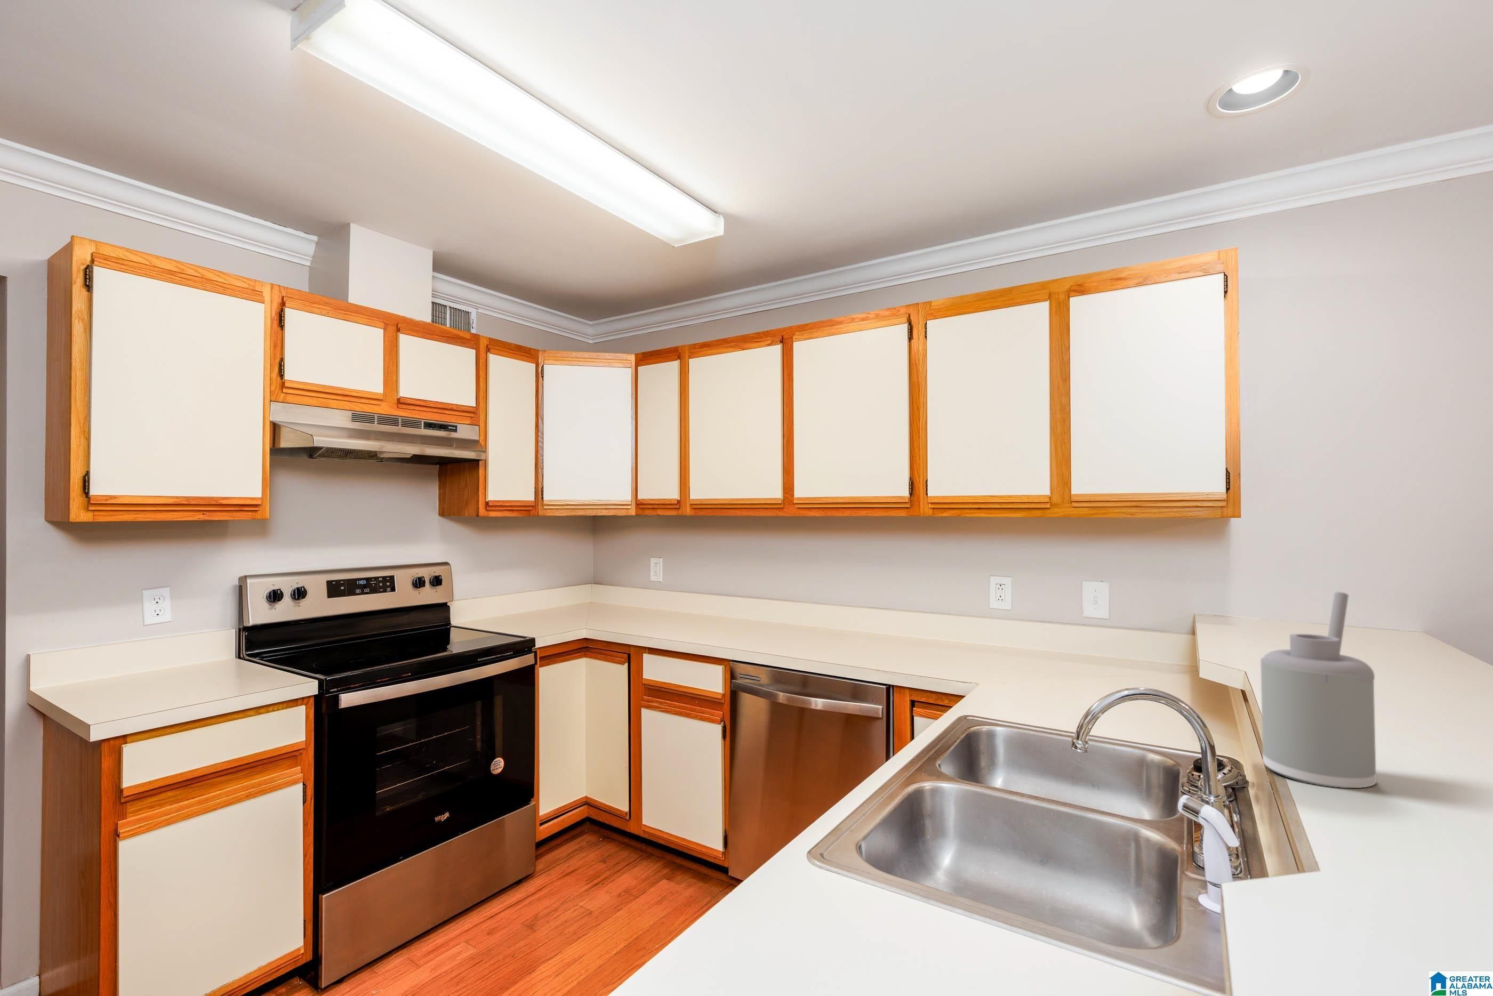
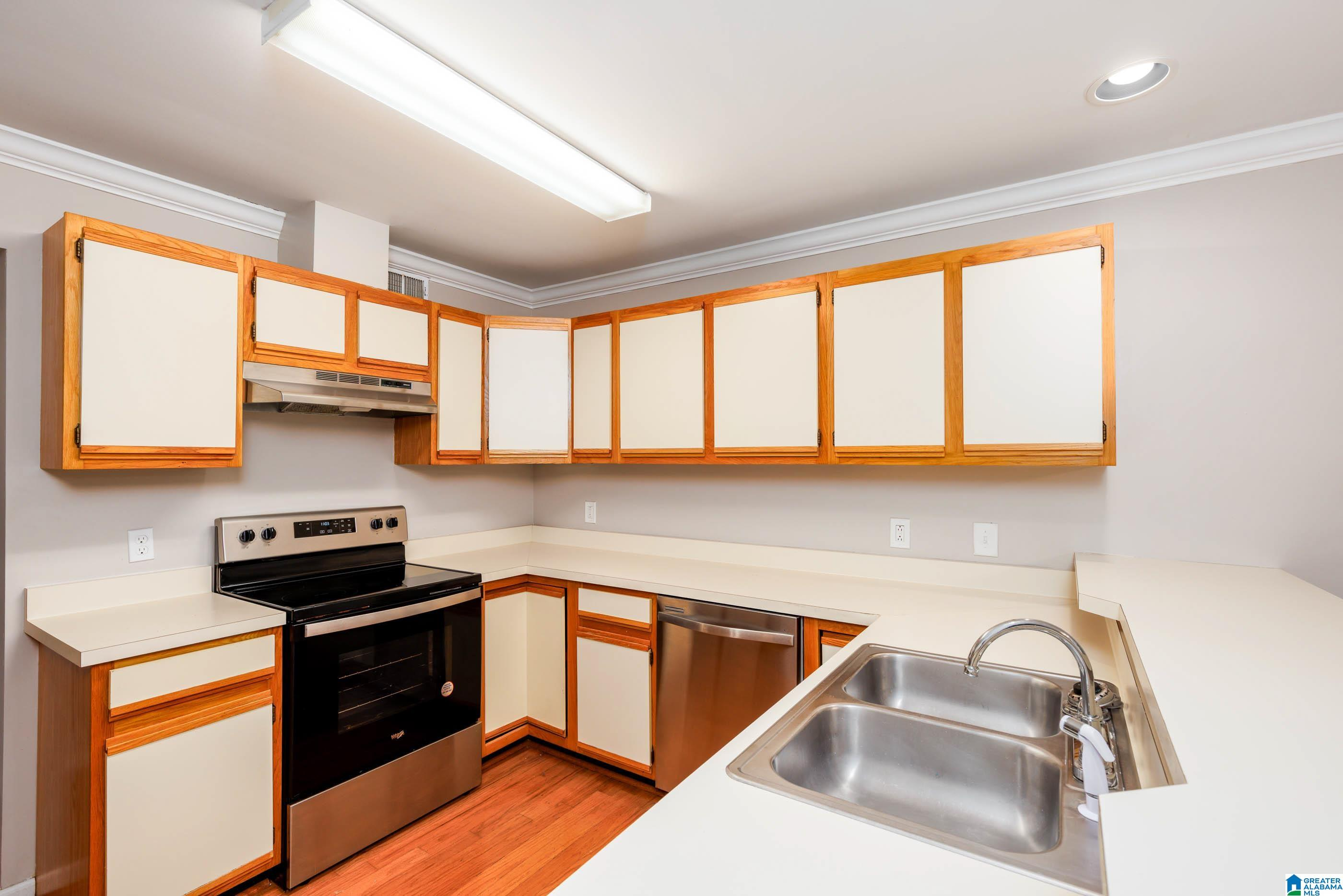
- soap dispenser (1321, 681)
